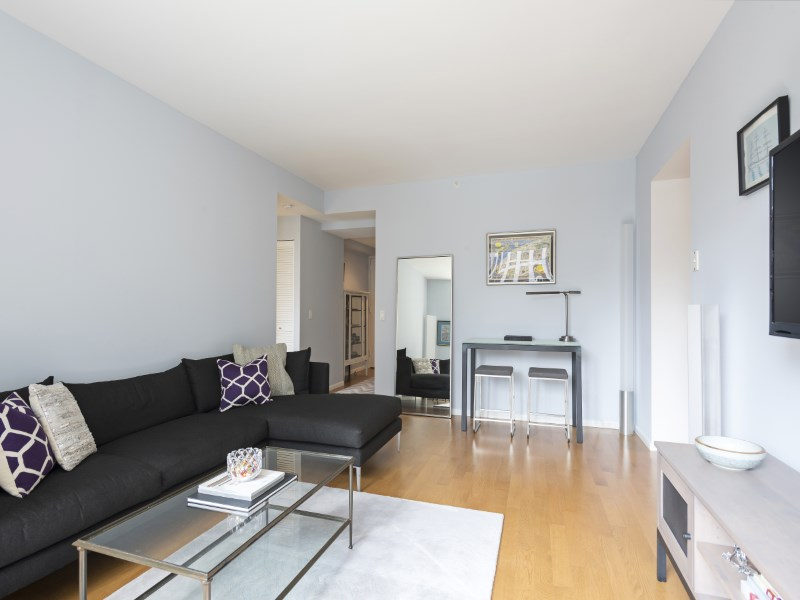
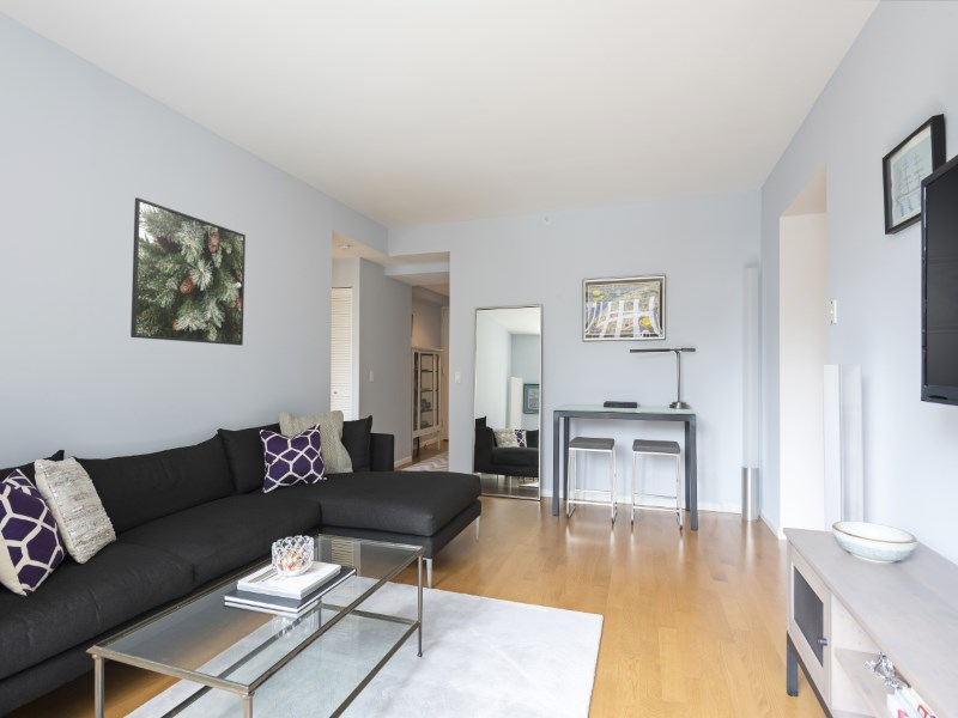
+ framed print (194, 279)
